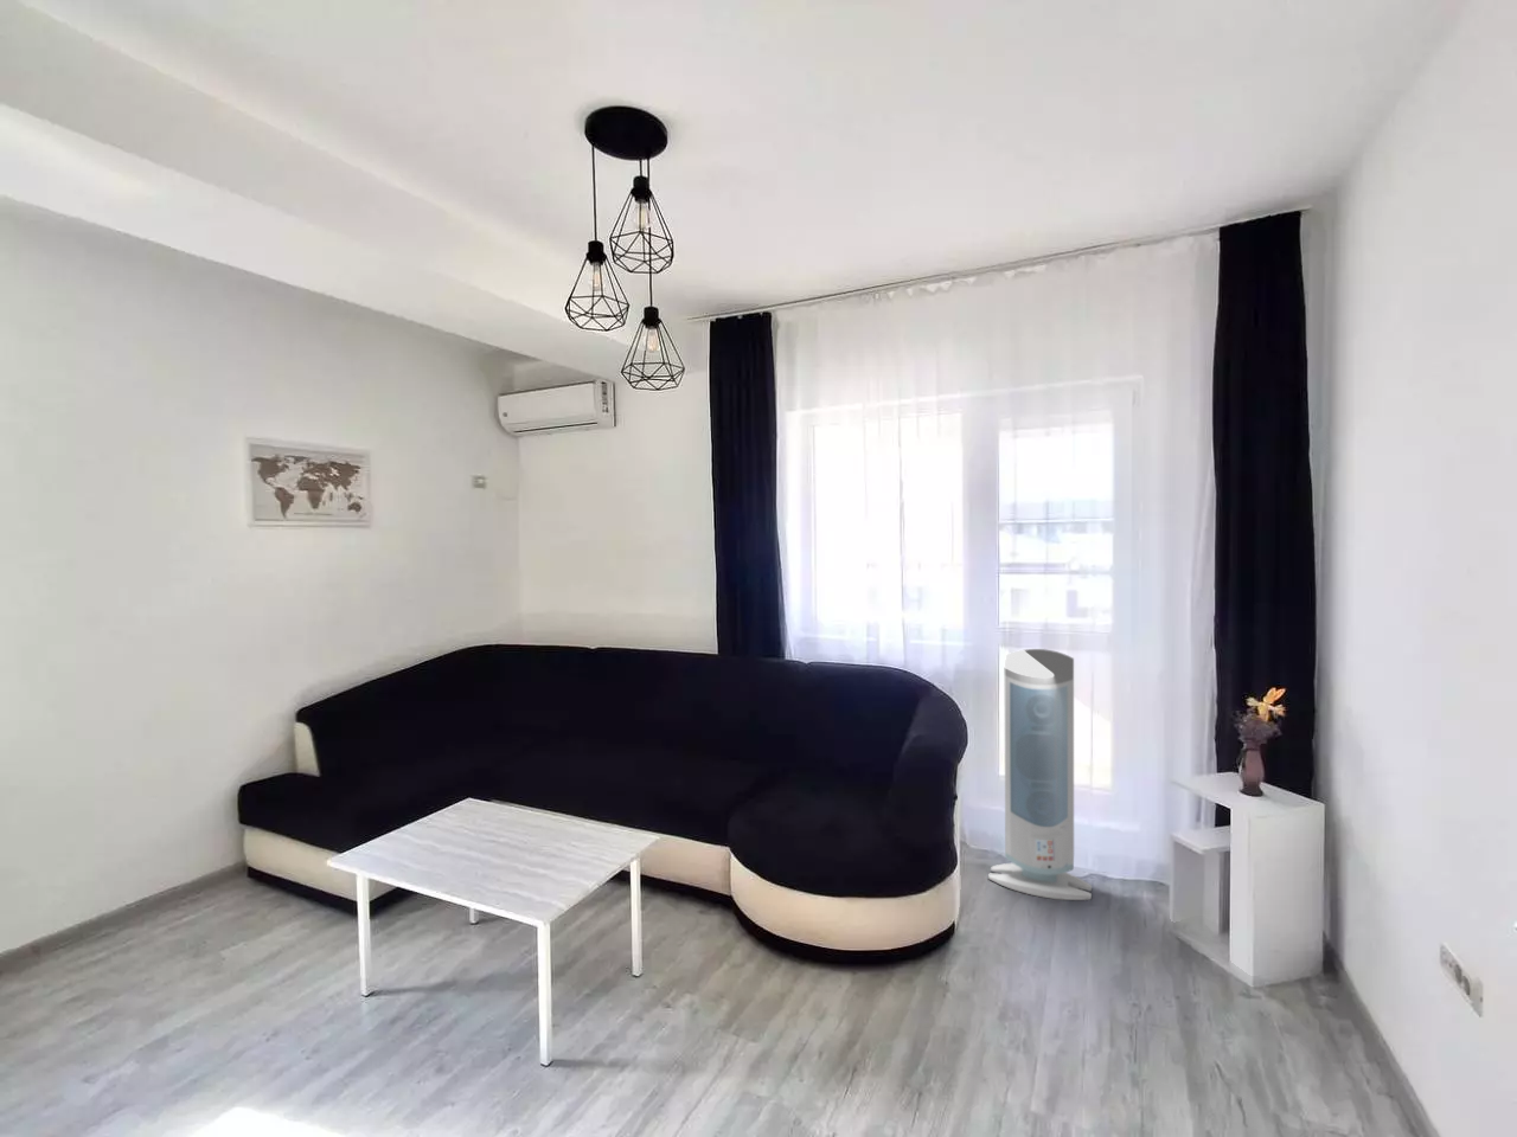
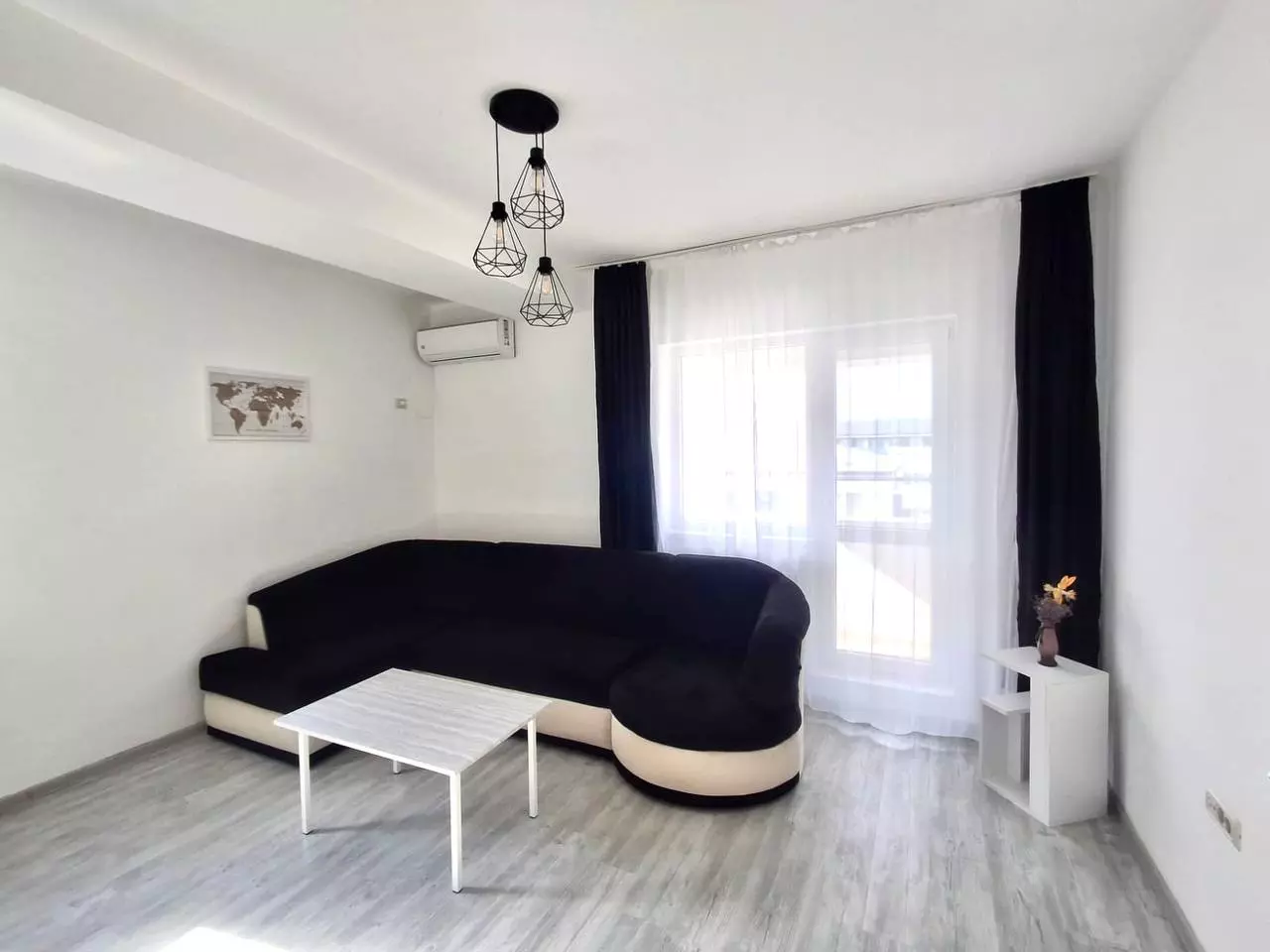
- air purifier (1038, 768)
